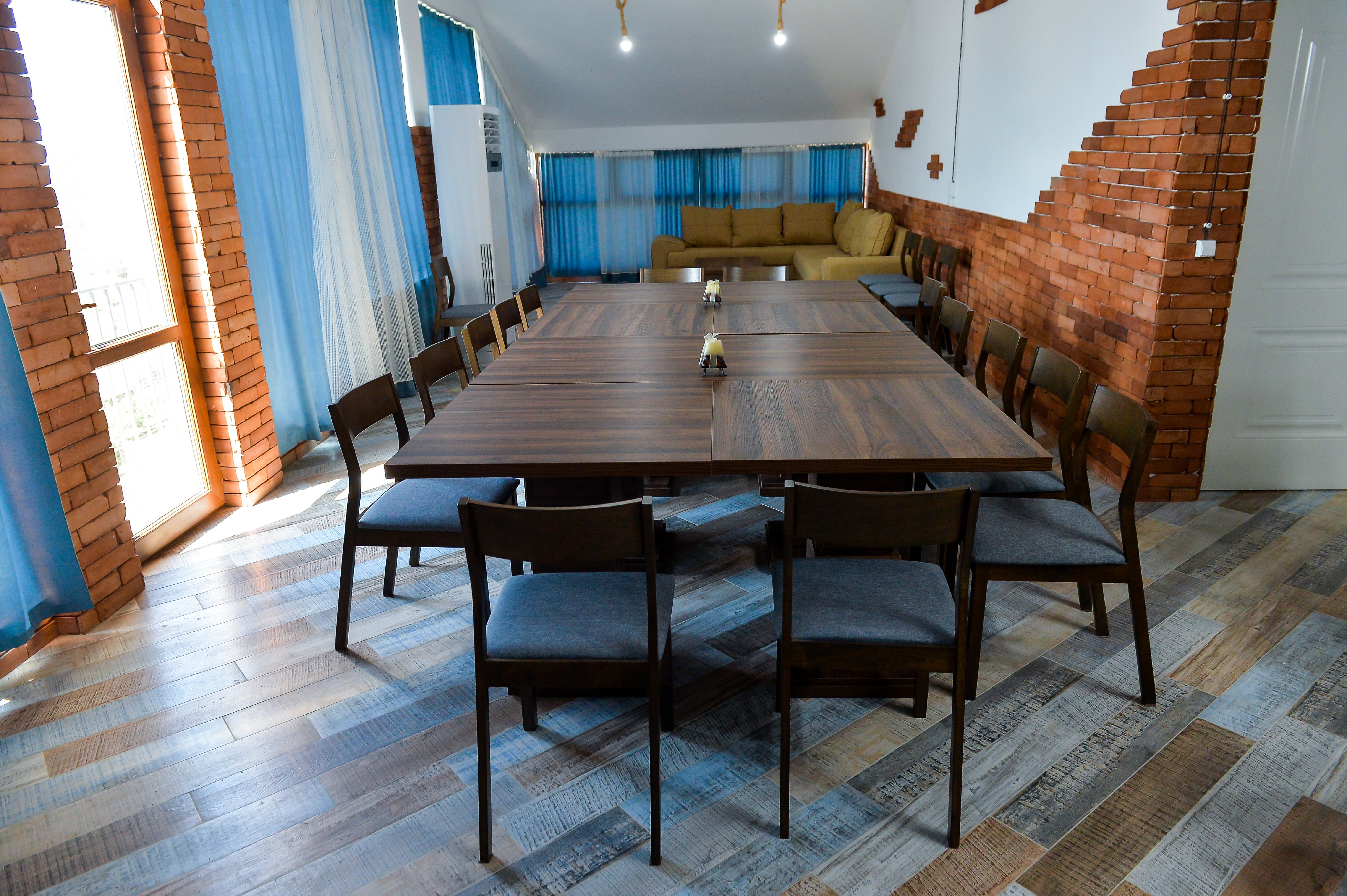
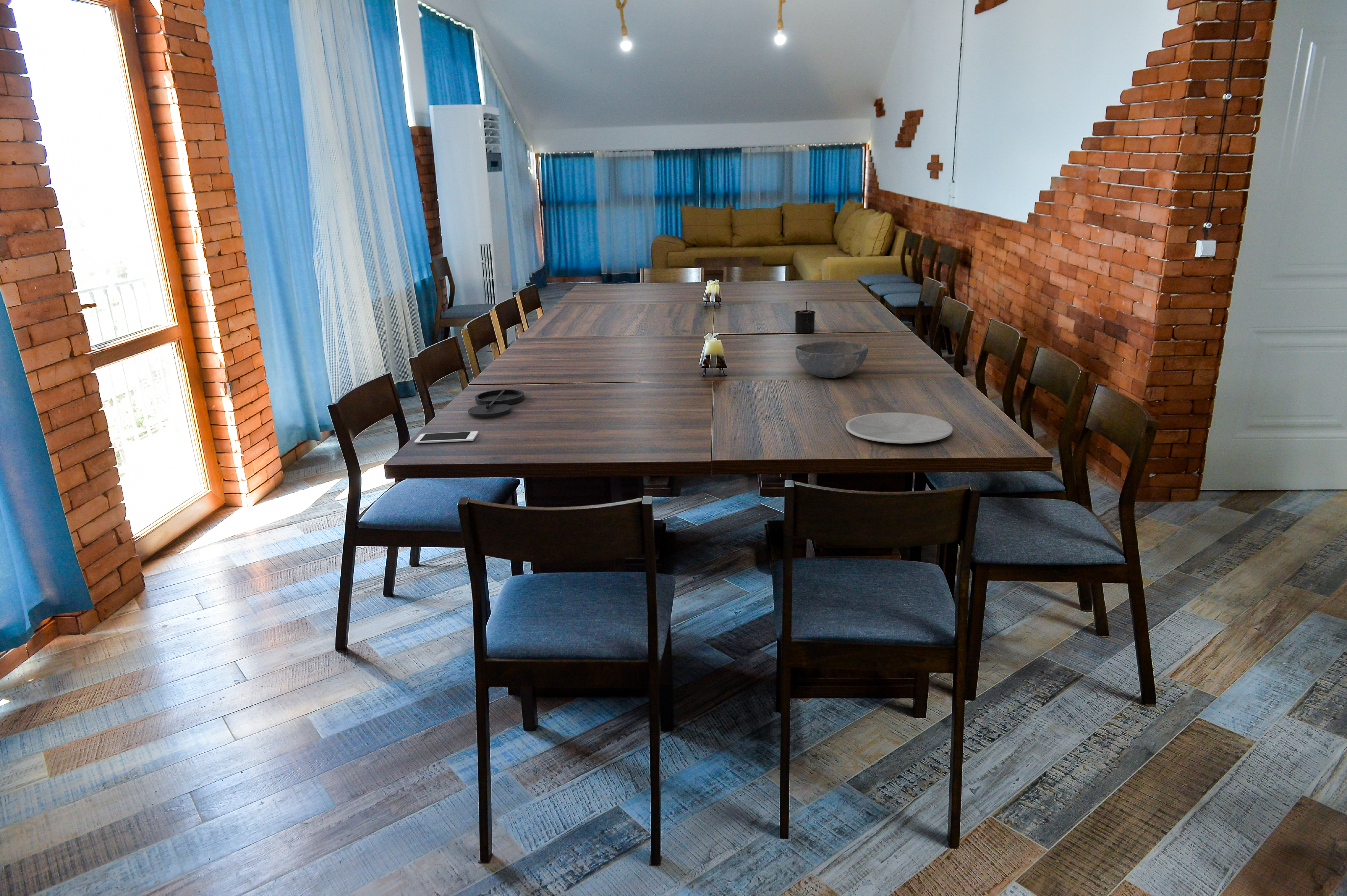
+ plate (898, 429)
+ plate (495, 401)
+ candle (805, 317)
+ cell phone (447, 437)
+ bowl (831, 361)
